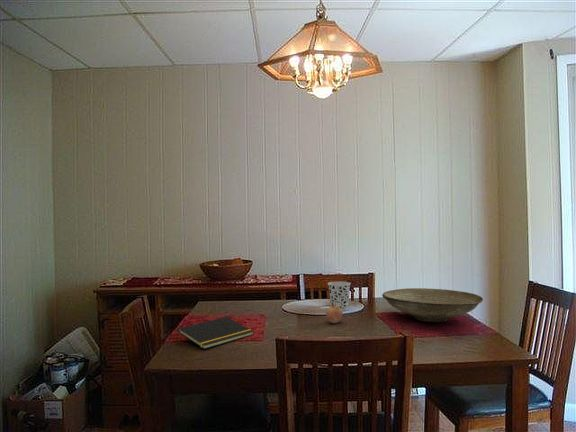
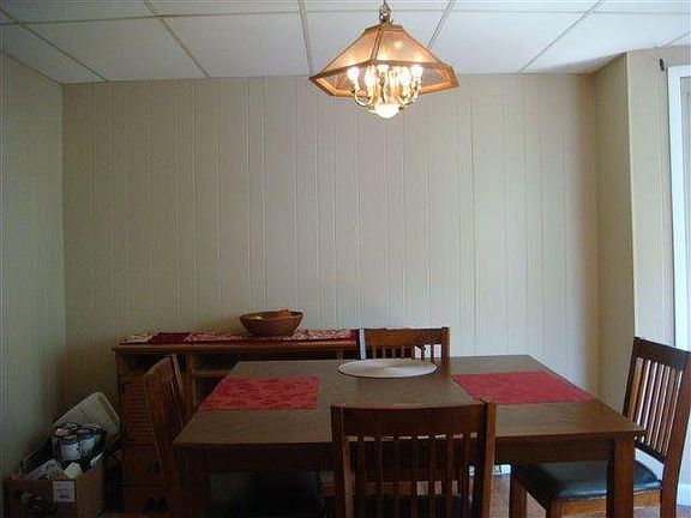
- decorative bowl (431, 306)
- cup (339, 296)
- fruit (334, 312)
- notepad (216, 331)
